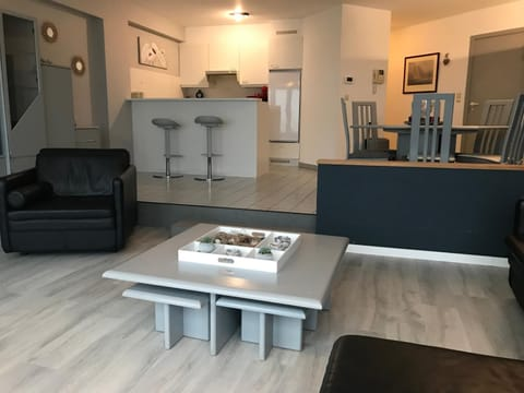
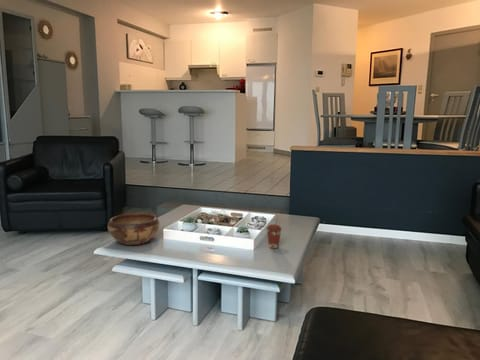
+ coffee cup (273, 236)
+ decorative bowl (134, 229)
